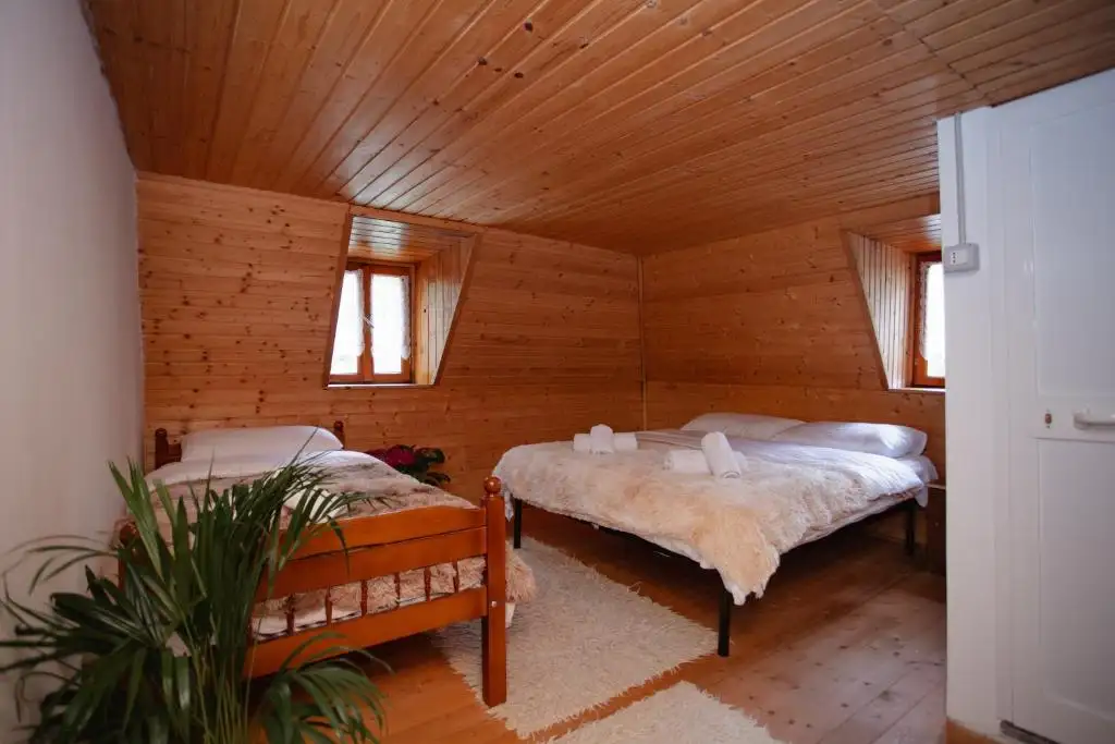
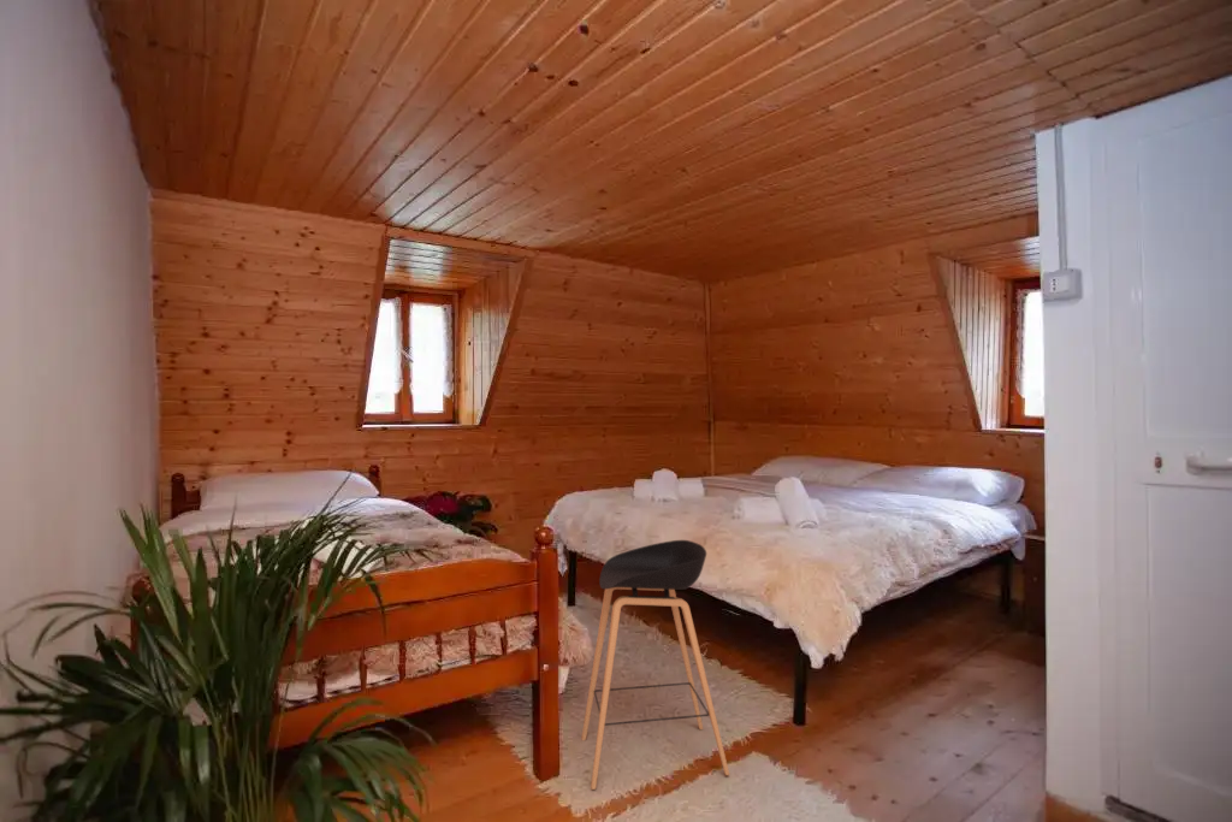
+ stool (680, 645)
